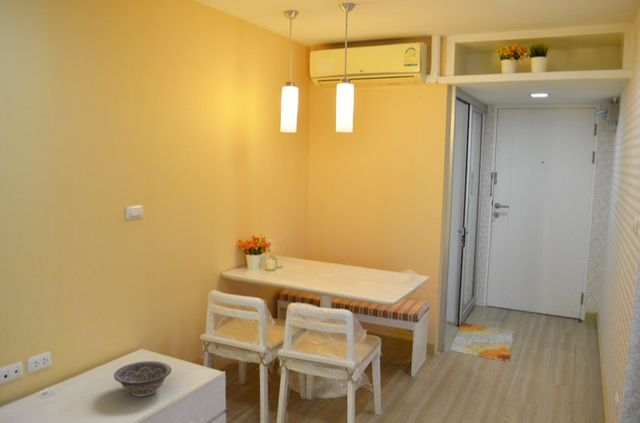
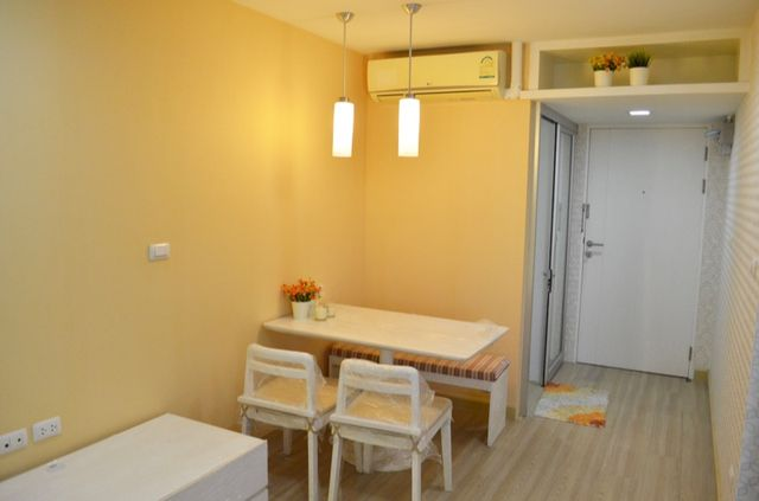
- decorative bowl (143, 381)
